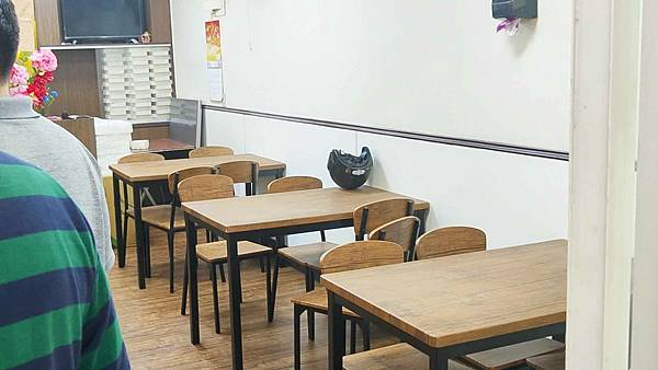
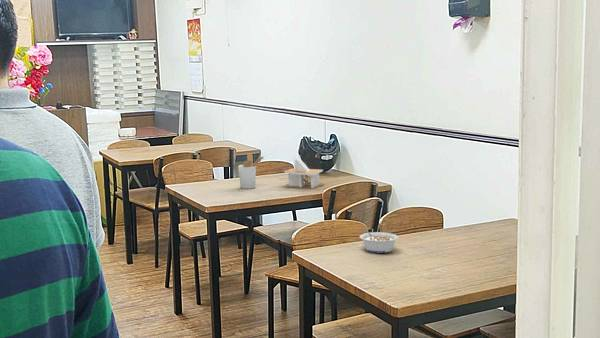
+ utensil holder (251, 171)
+ legume (377, 241)
+ napkin holder (303, 170)
